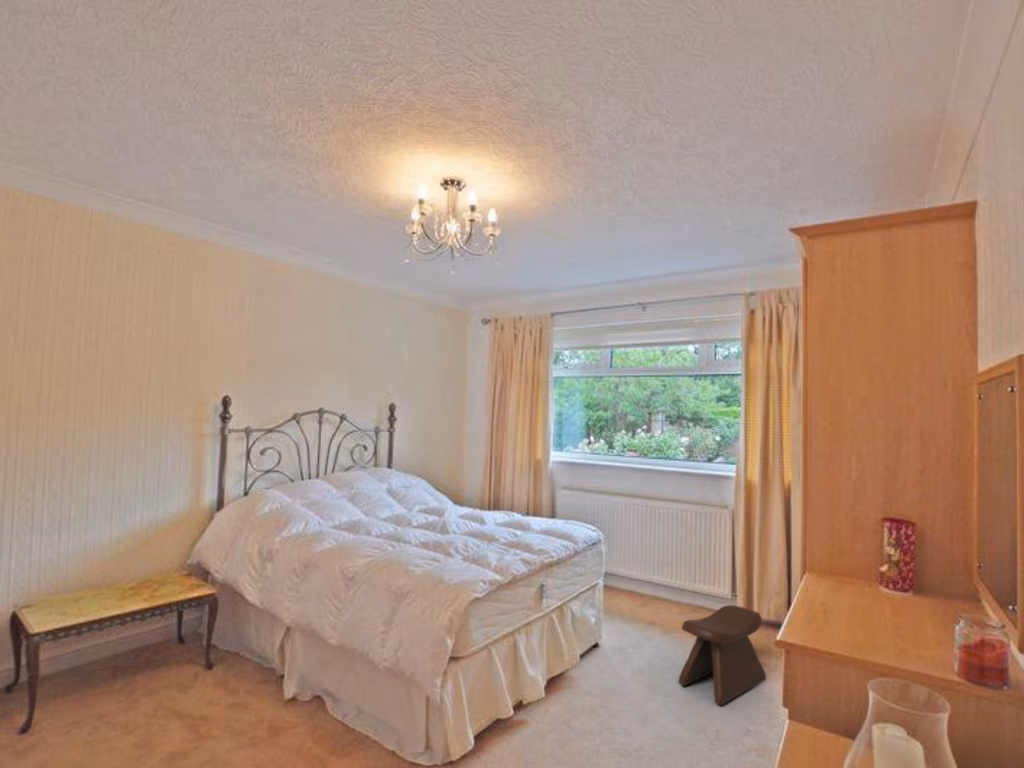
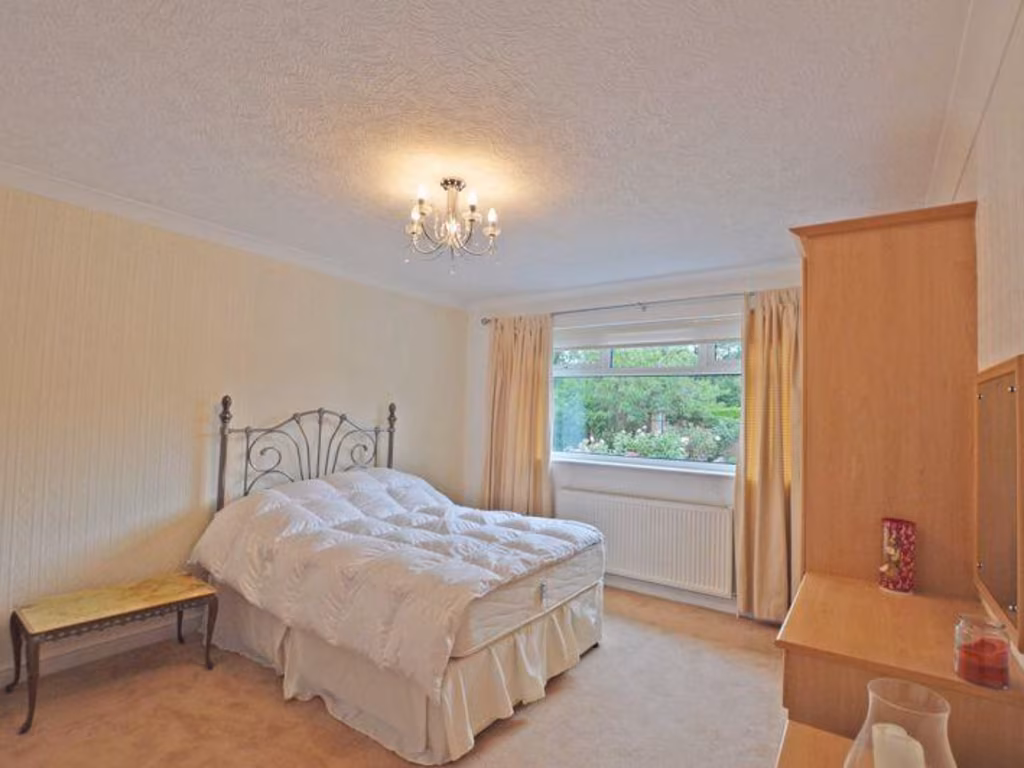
- stool (723, 649)
